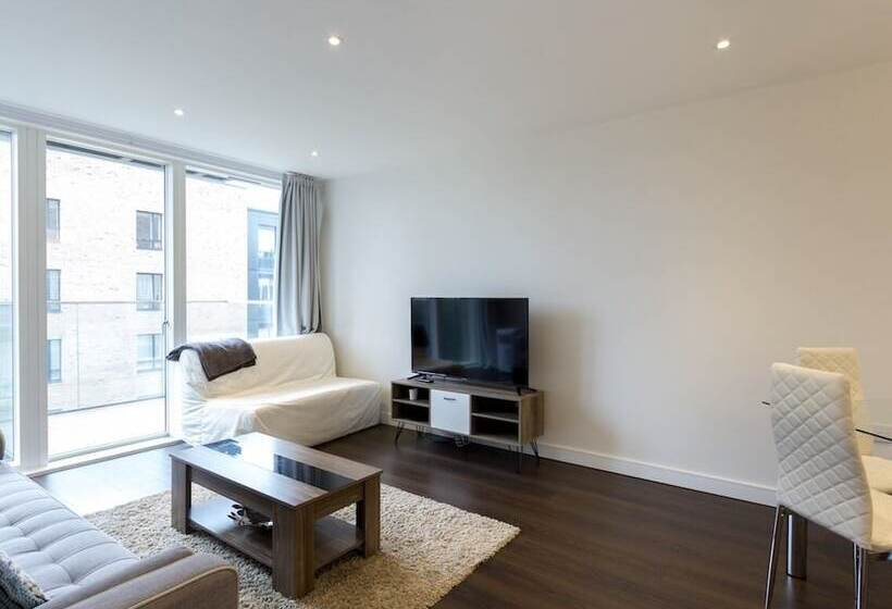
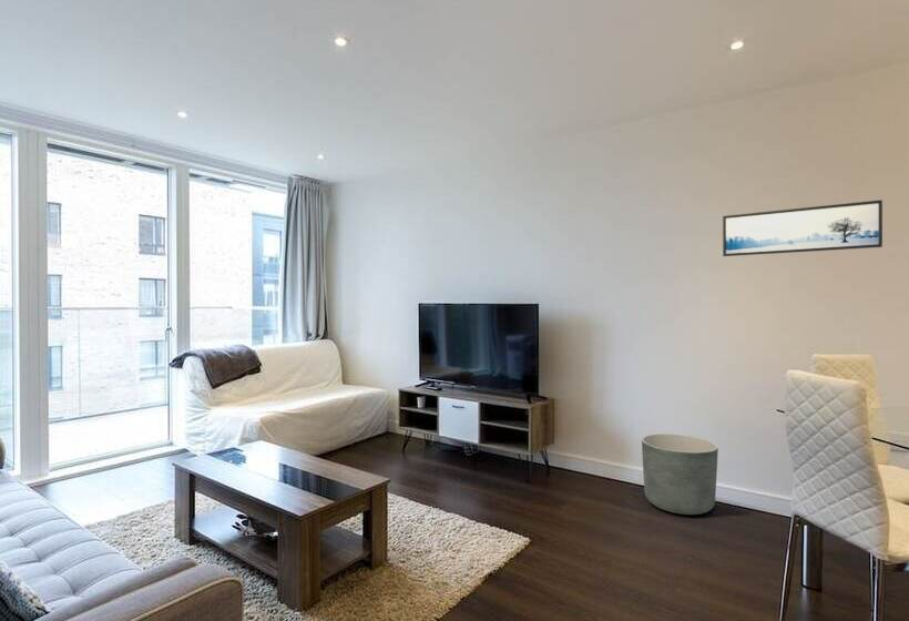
+ planter (678, 474)
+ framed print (796, 230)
